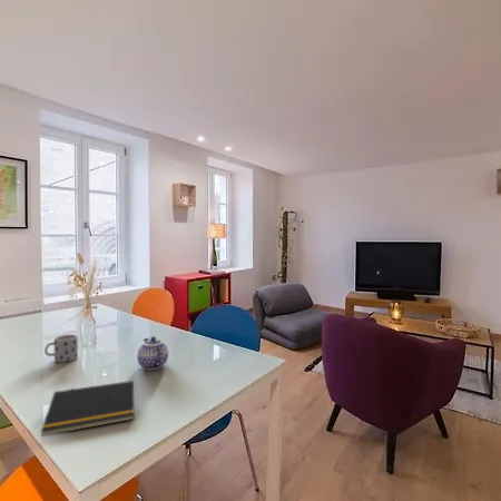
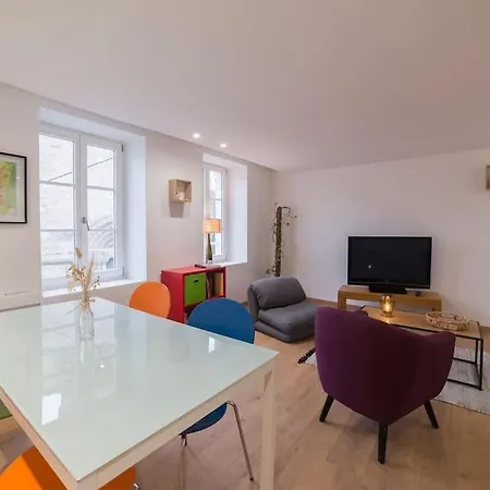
- mug (61, 348)
- teapot (153, 351)
- notepad (92, 404)
